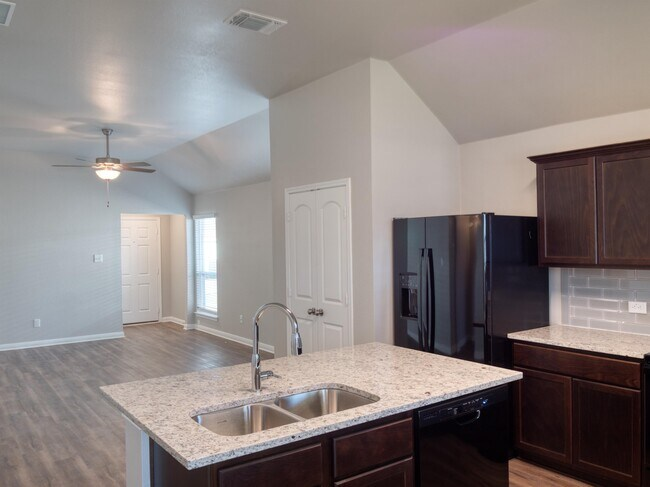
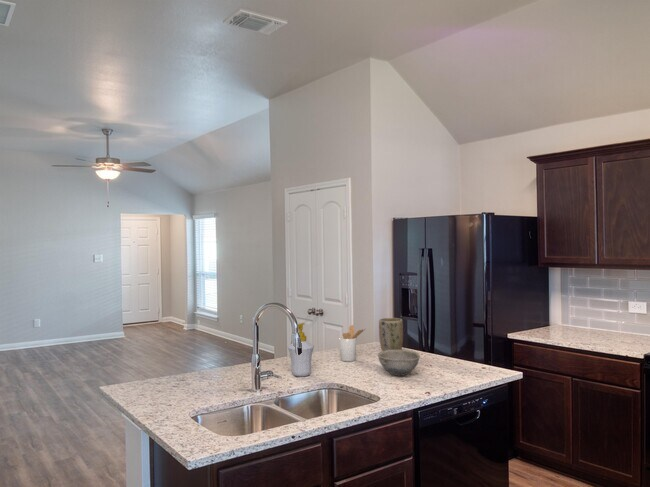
+ soap bottle (302, 349)
+ bowl (399, 364)
+ plant pot (391, 337)
+ utensil holder (352, 343)
